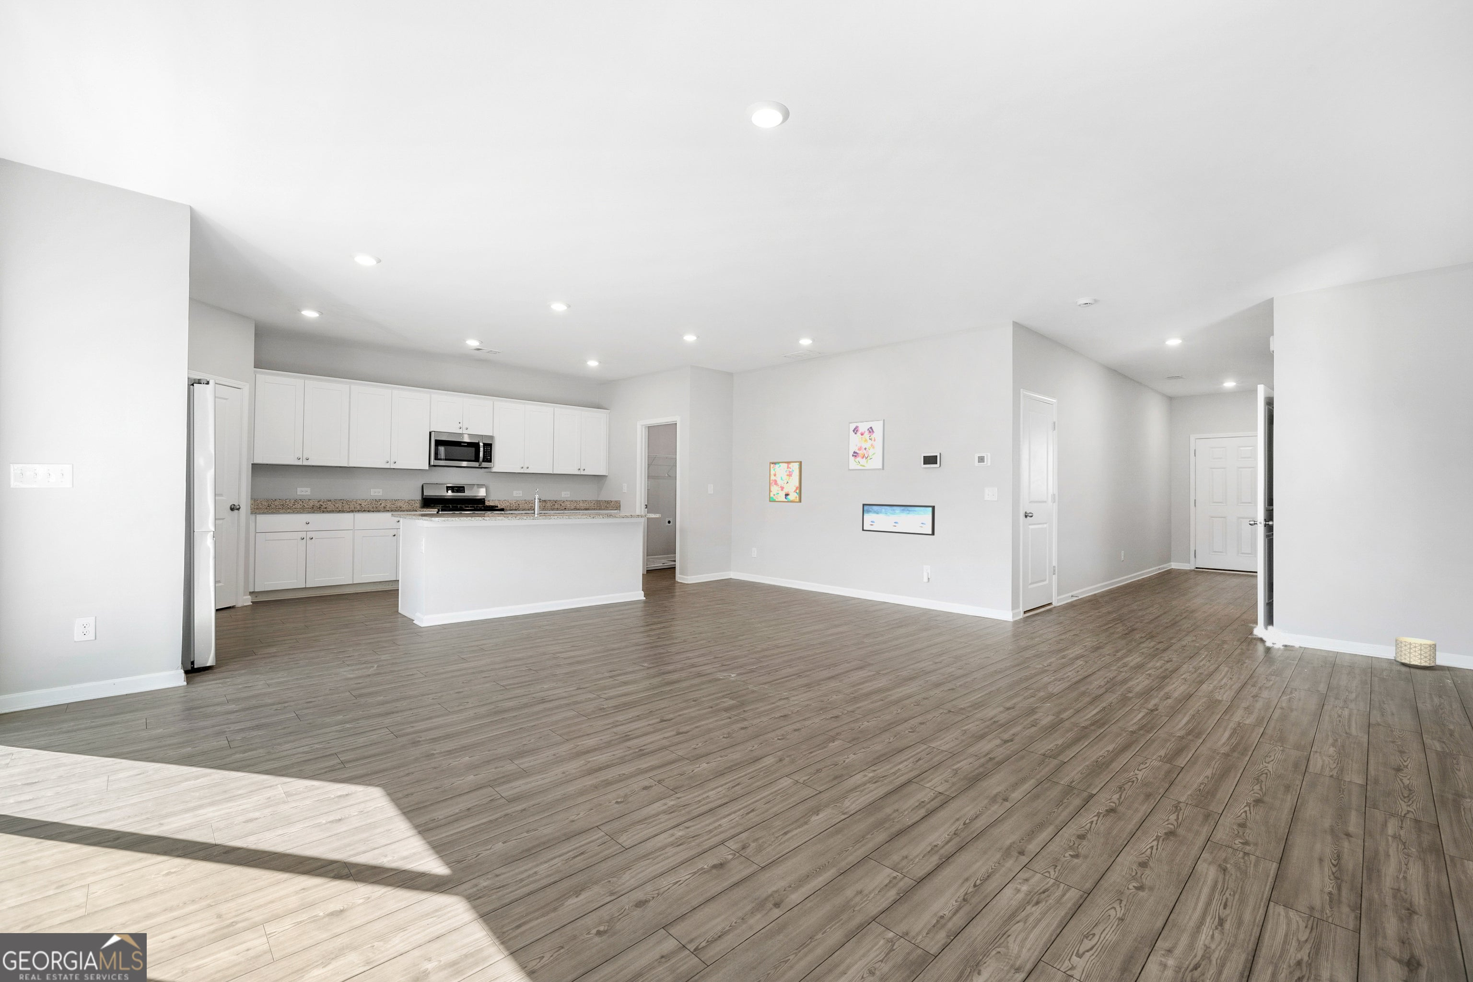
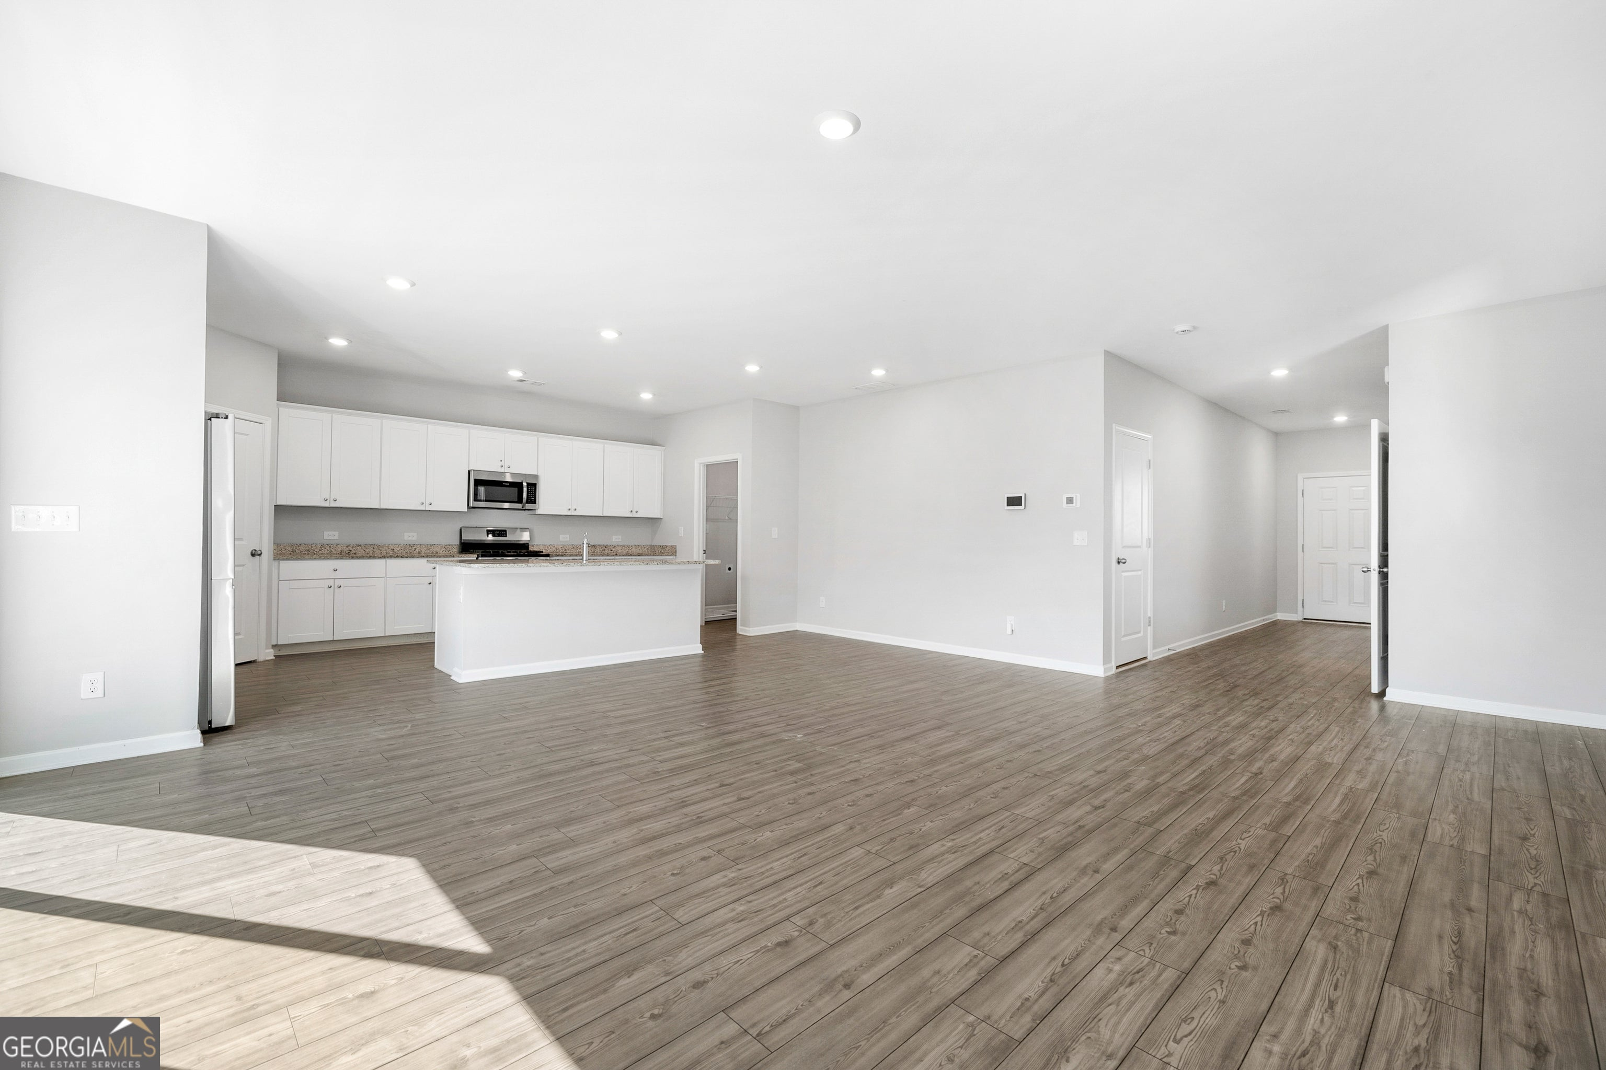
- wall art (897, 518)
- wall art (866, 445)
- toy robot (1274, 636)
- planter (1415, 653)
- wall art (785, 482)
